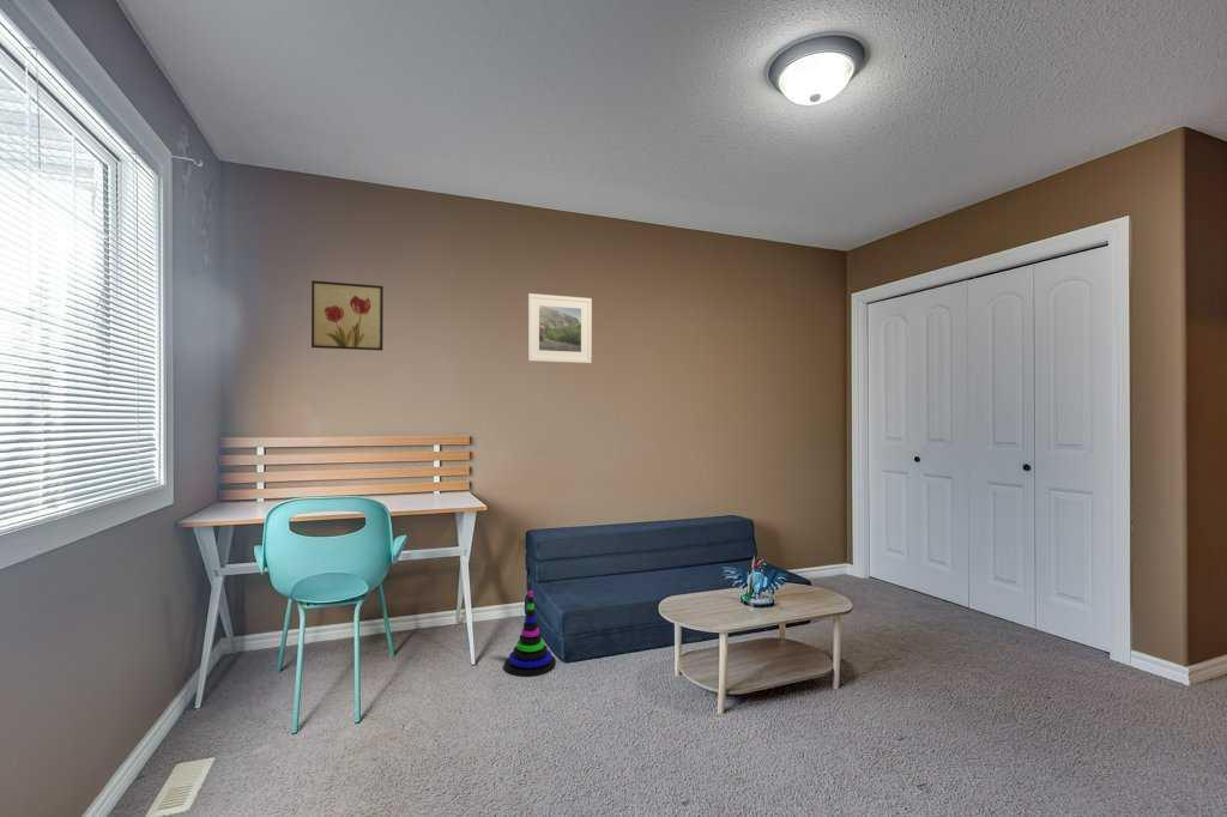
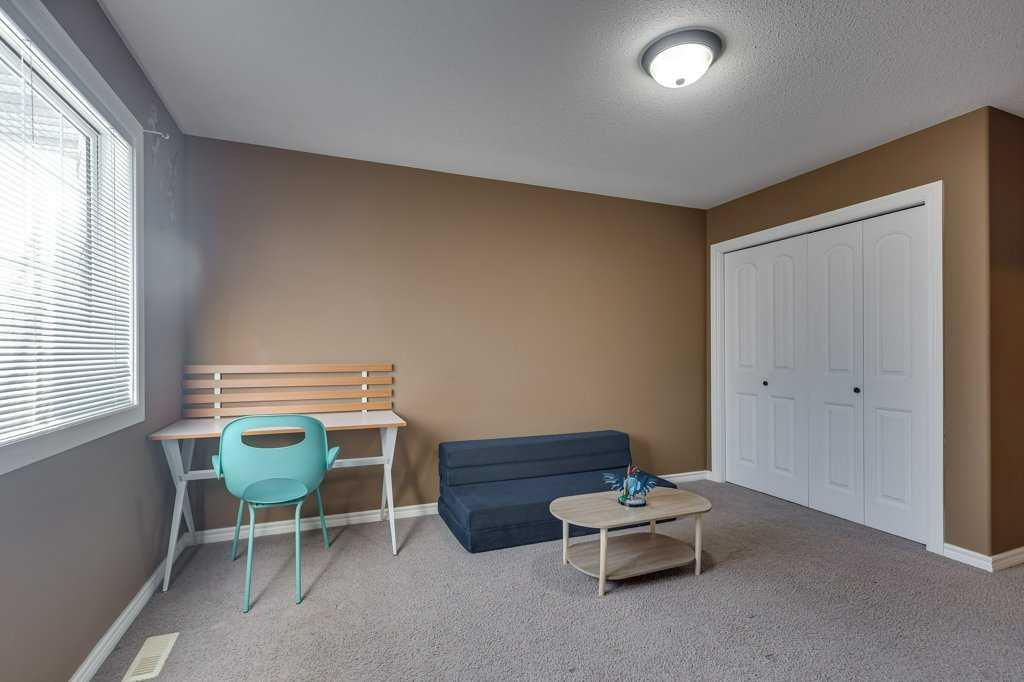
- wall art (347, 316)
- stacking toy (530, 628)
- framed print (560, 328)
